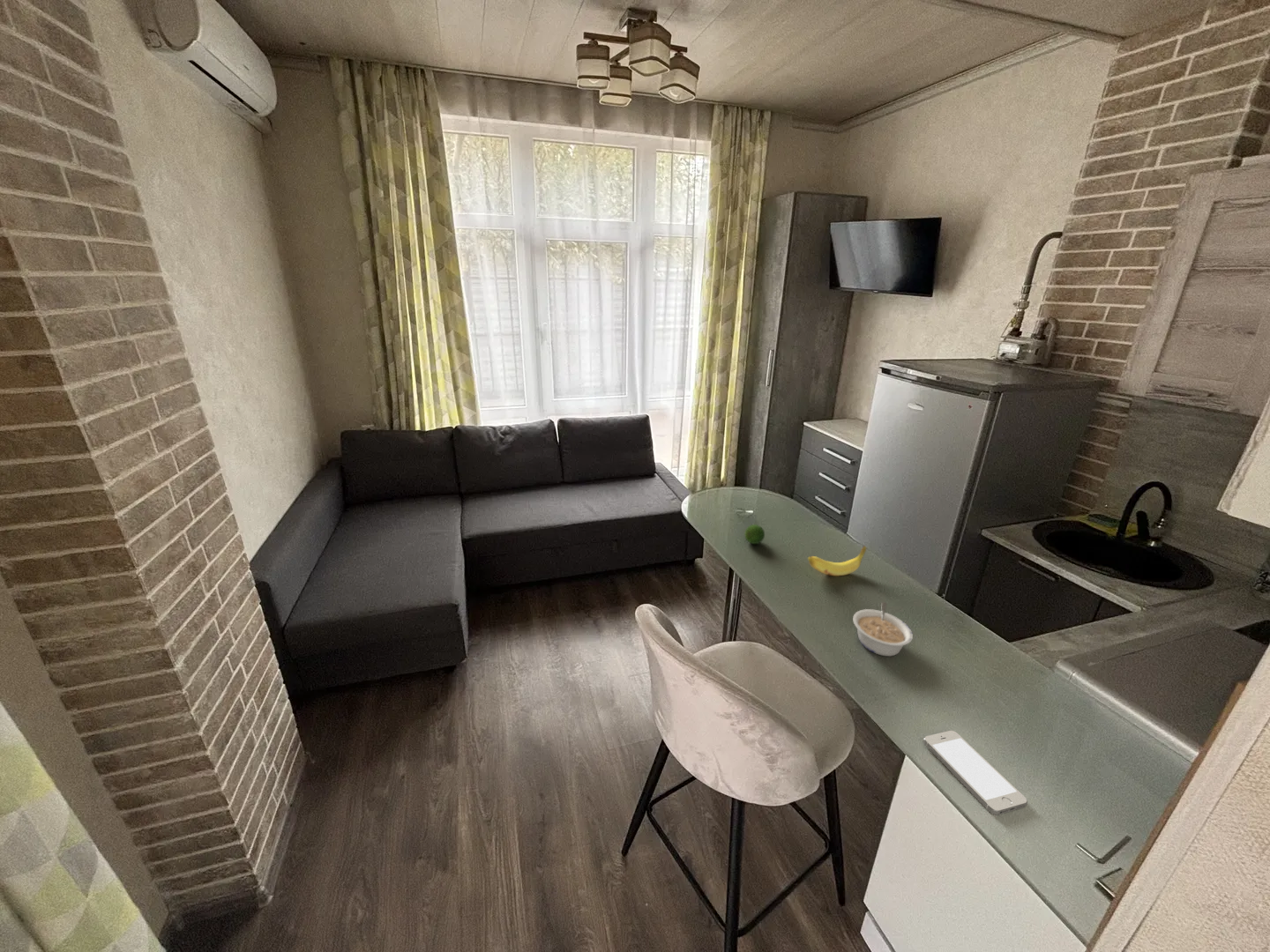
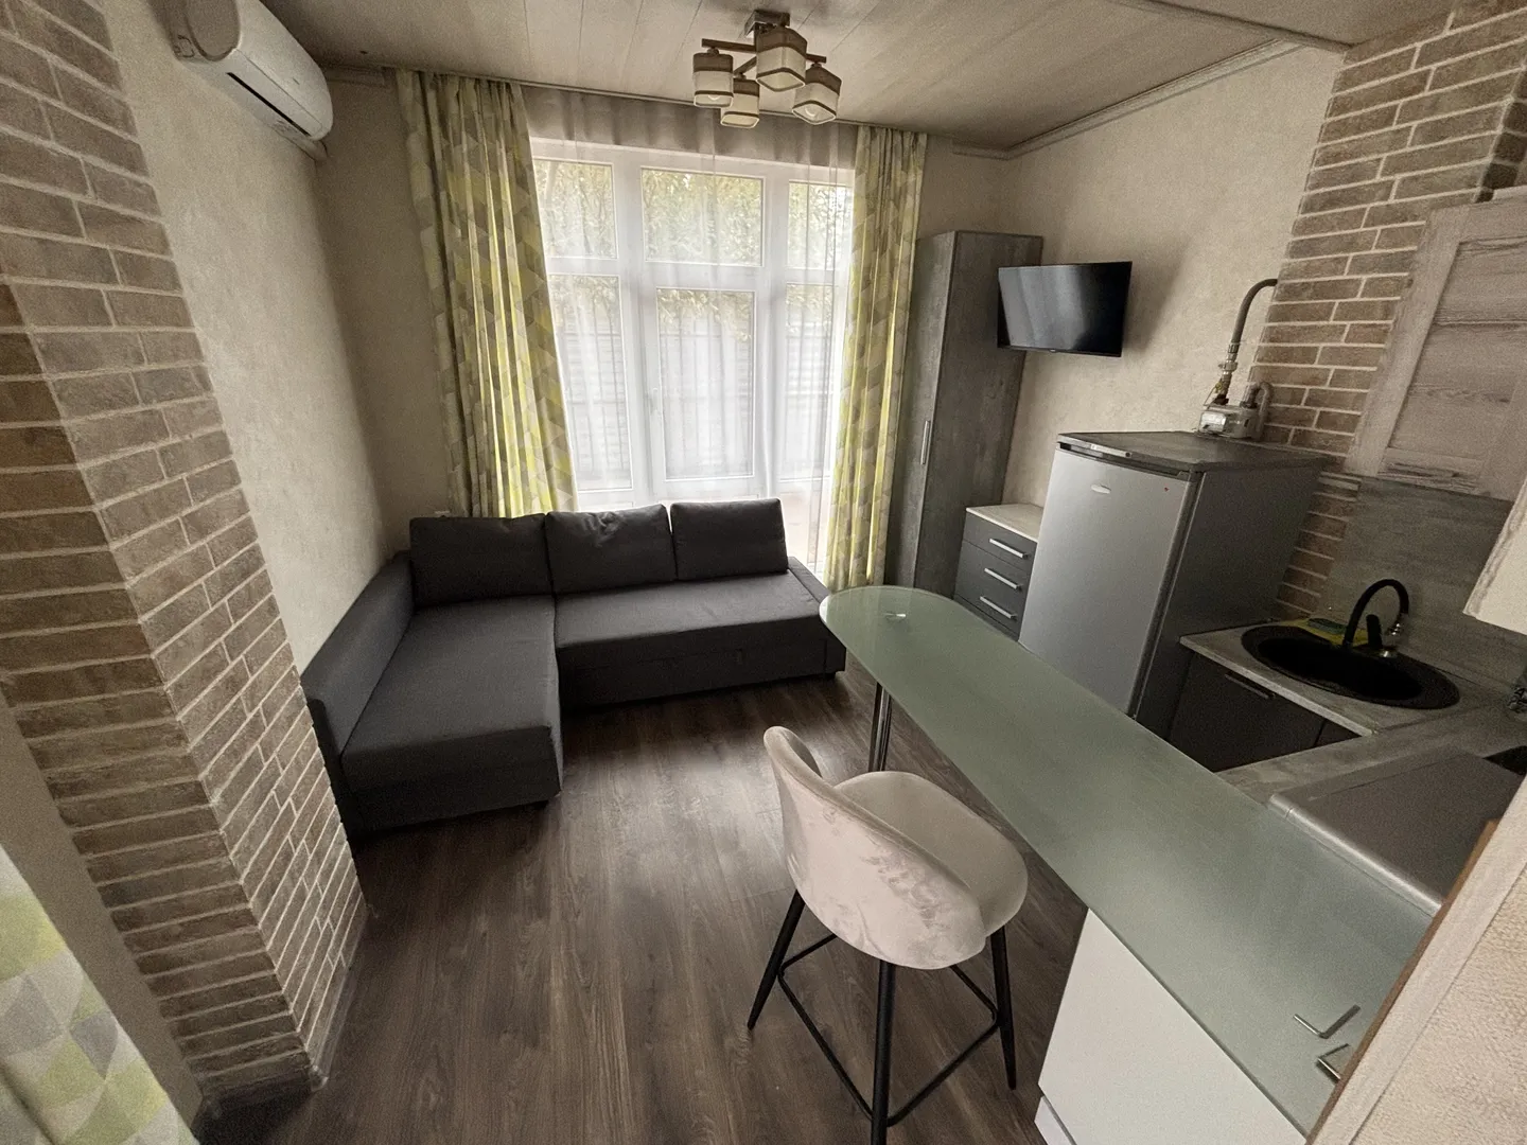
- smartphone (971, 769)
- legume (879, 631)
- banana (836, 562)
- fruit (754, 533)
